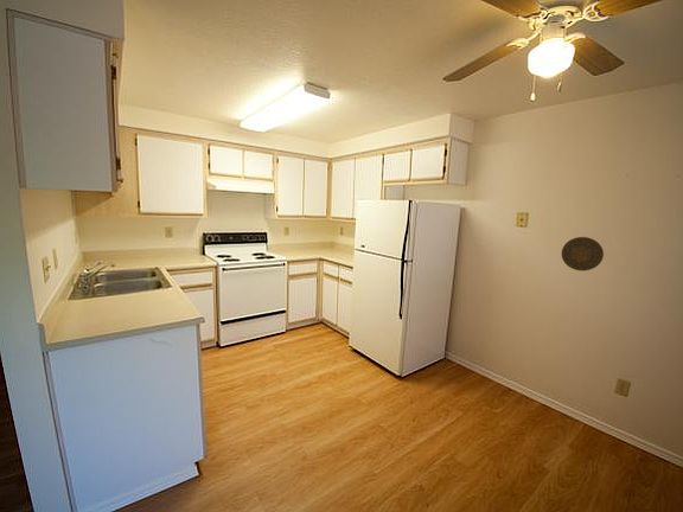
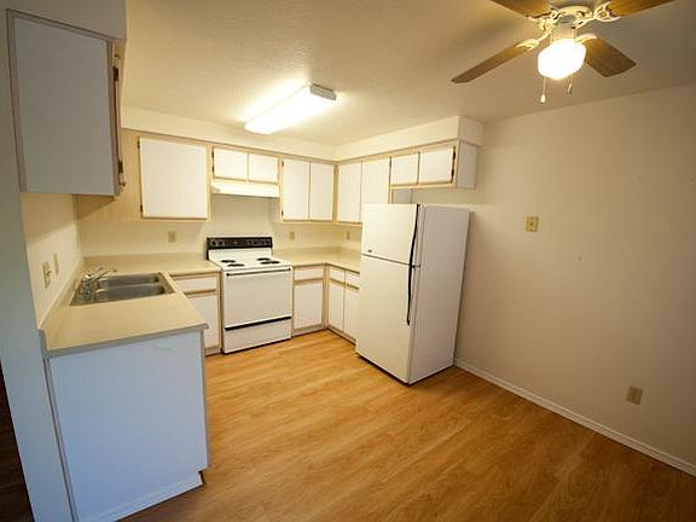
- decorative plate (581, 254)
